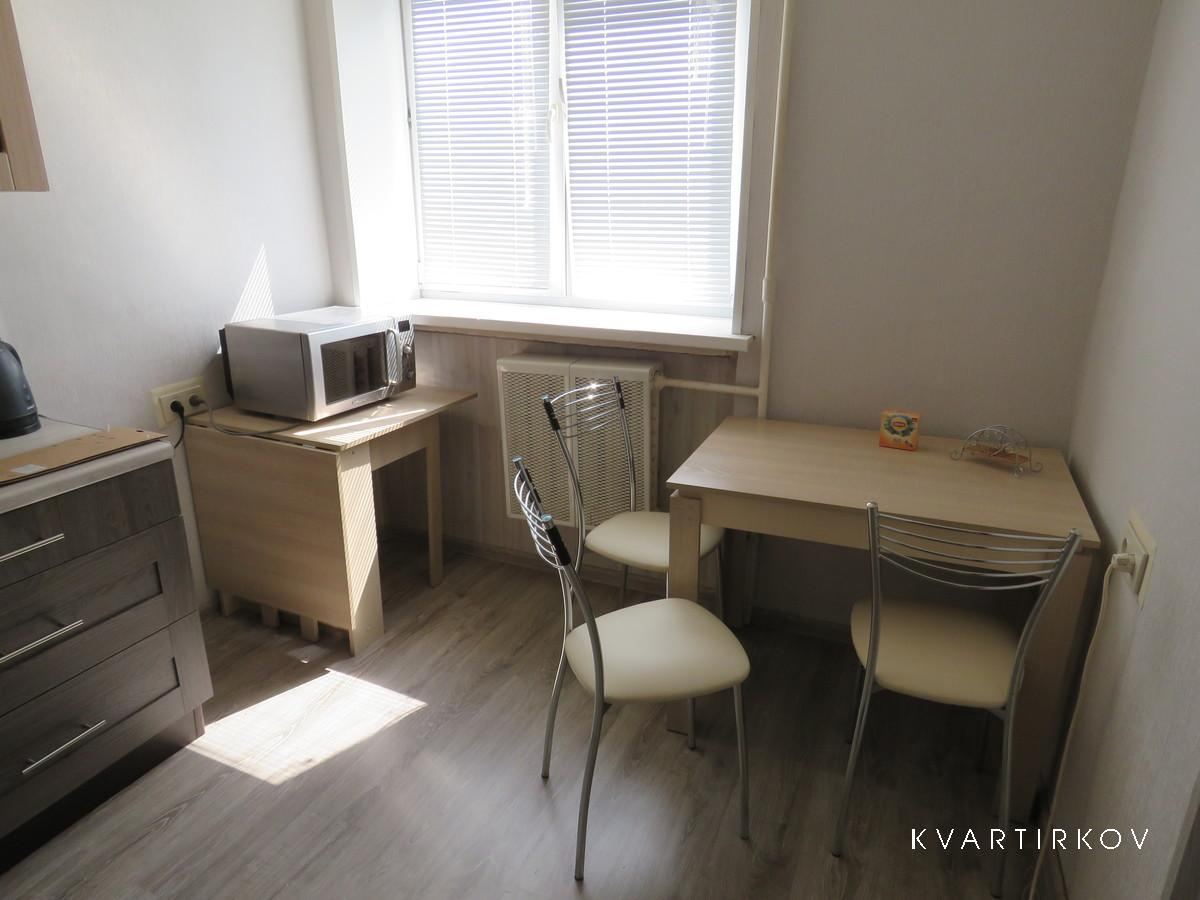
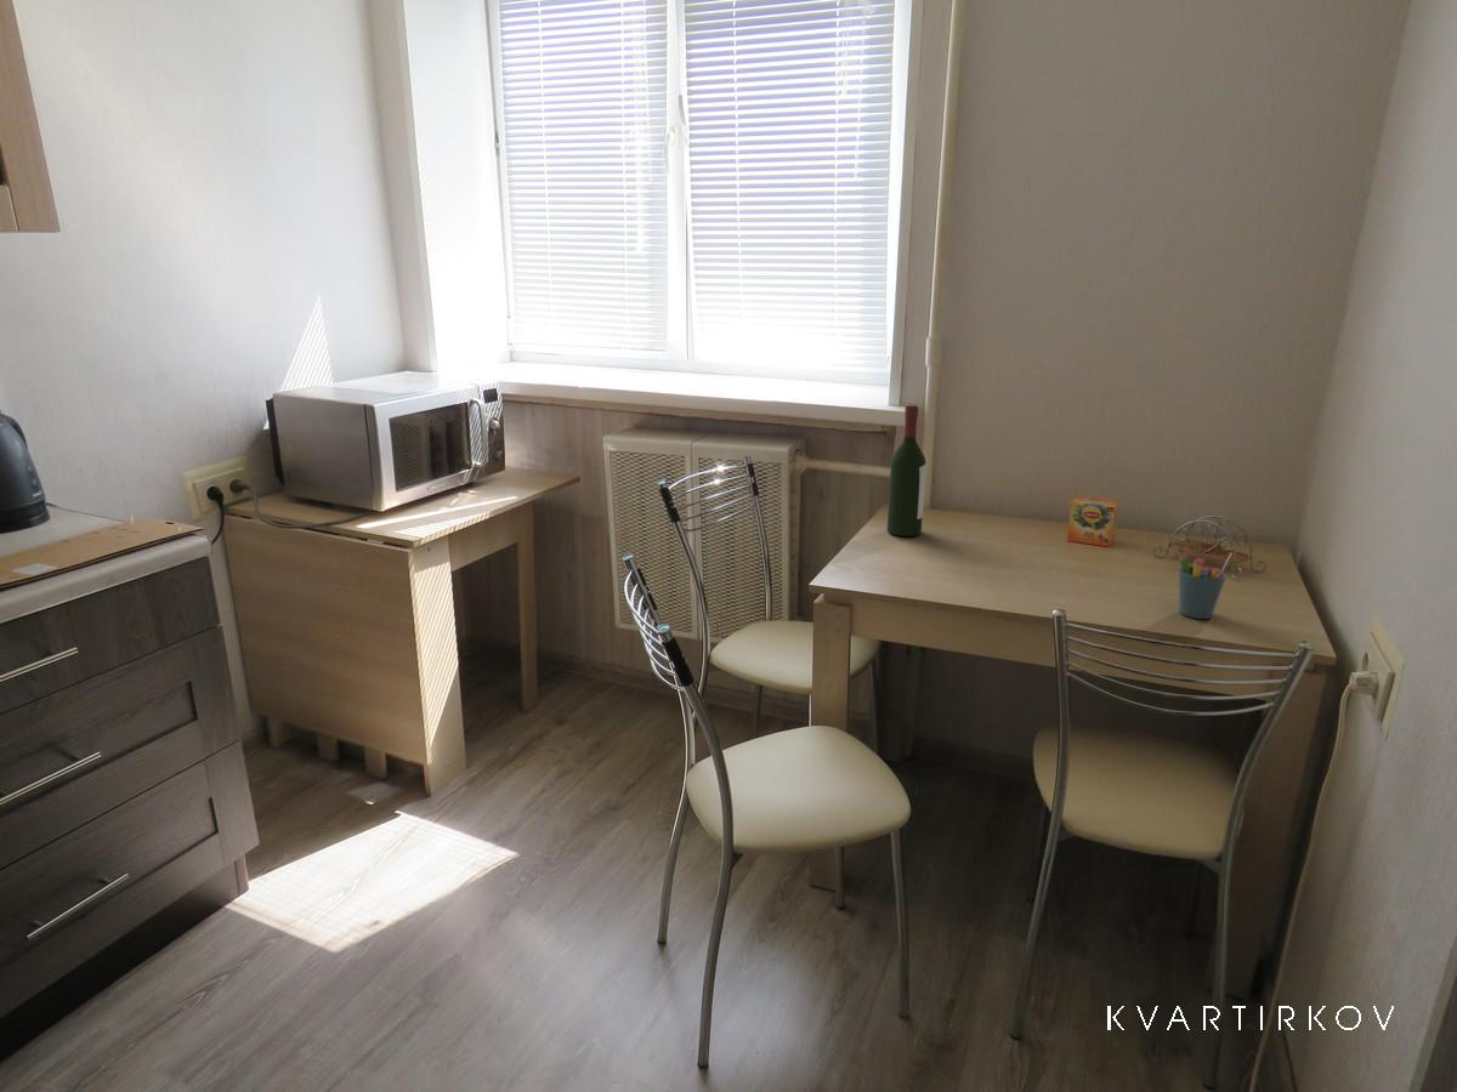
+ wine bottle (907, 470)
+ pen holder (1200, 581)
